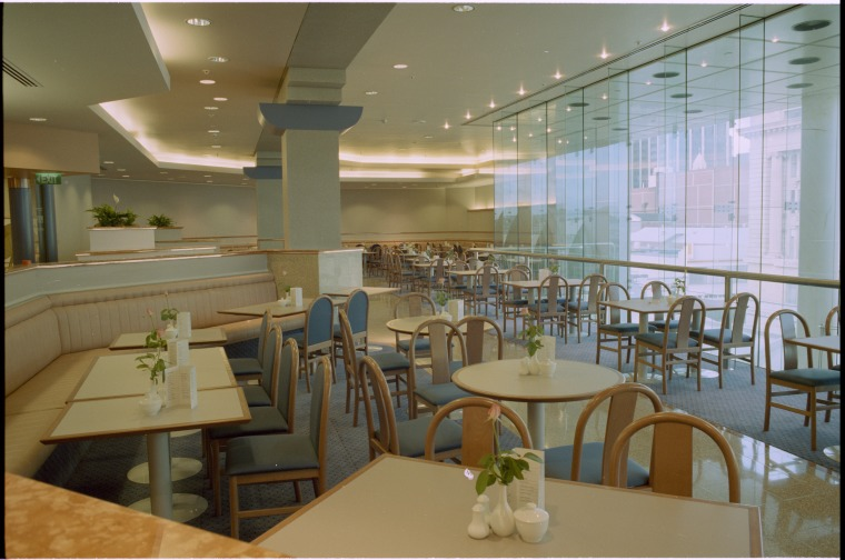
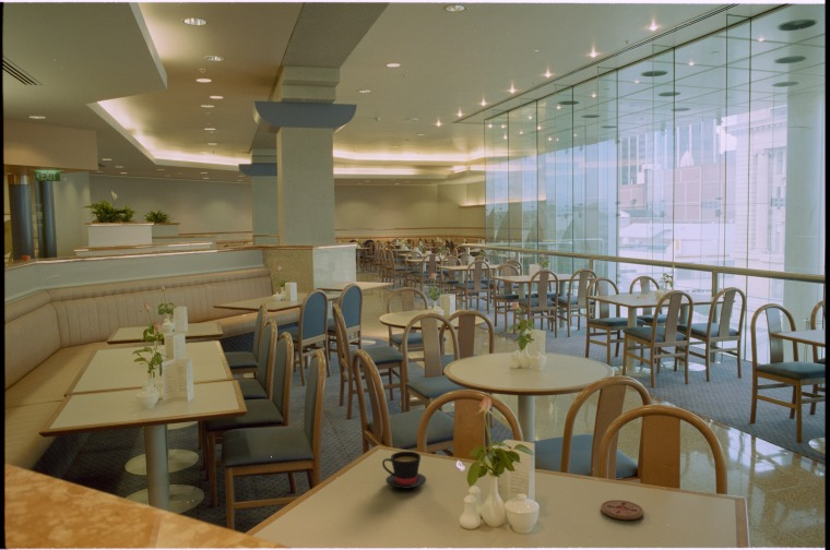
+ teacup (404, 470)
+ coaster (621, 510)
